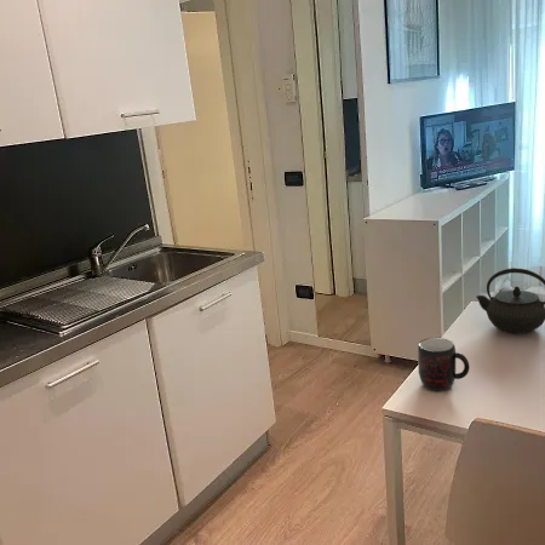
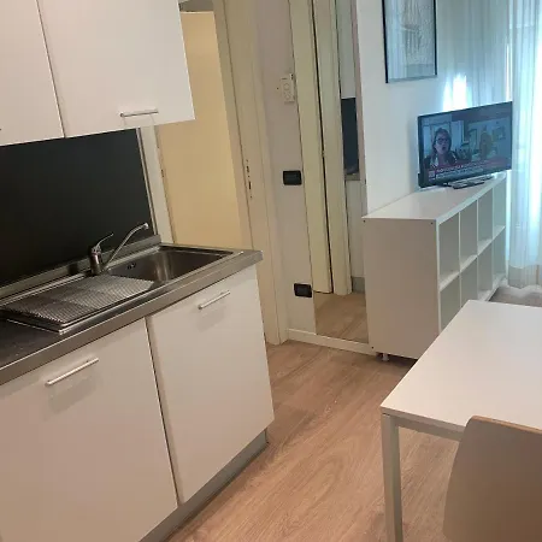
- kettle (511, 298)
- mug (443, 365)
